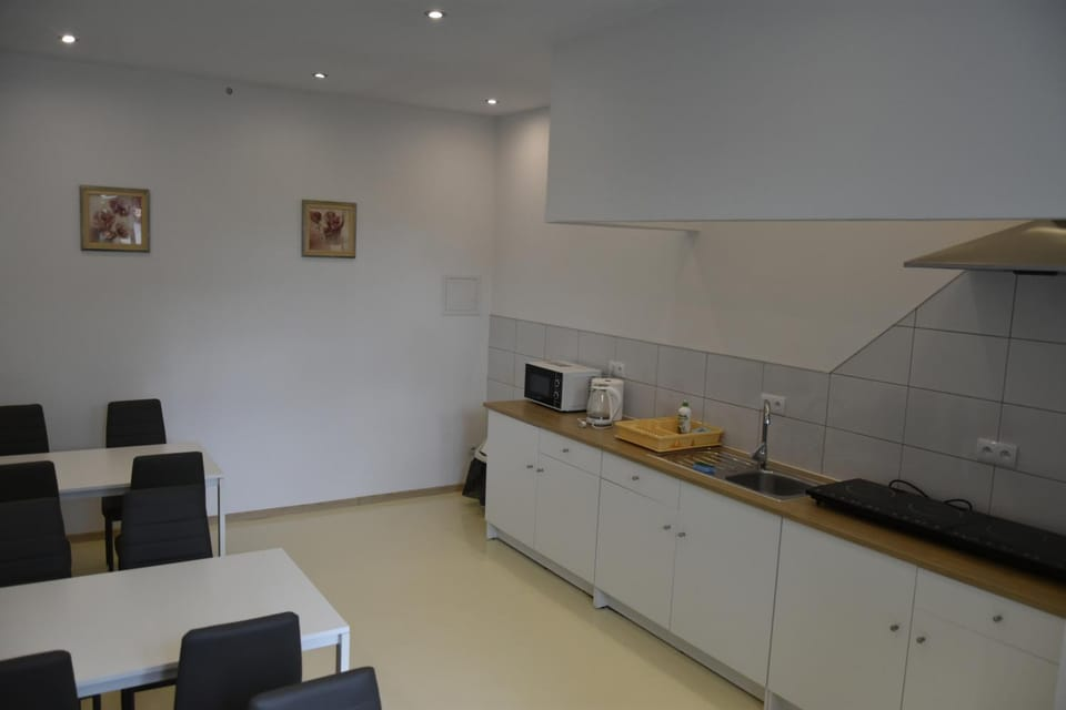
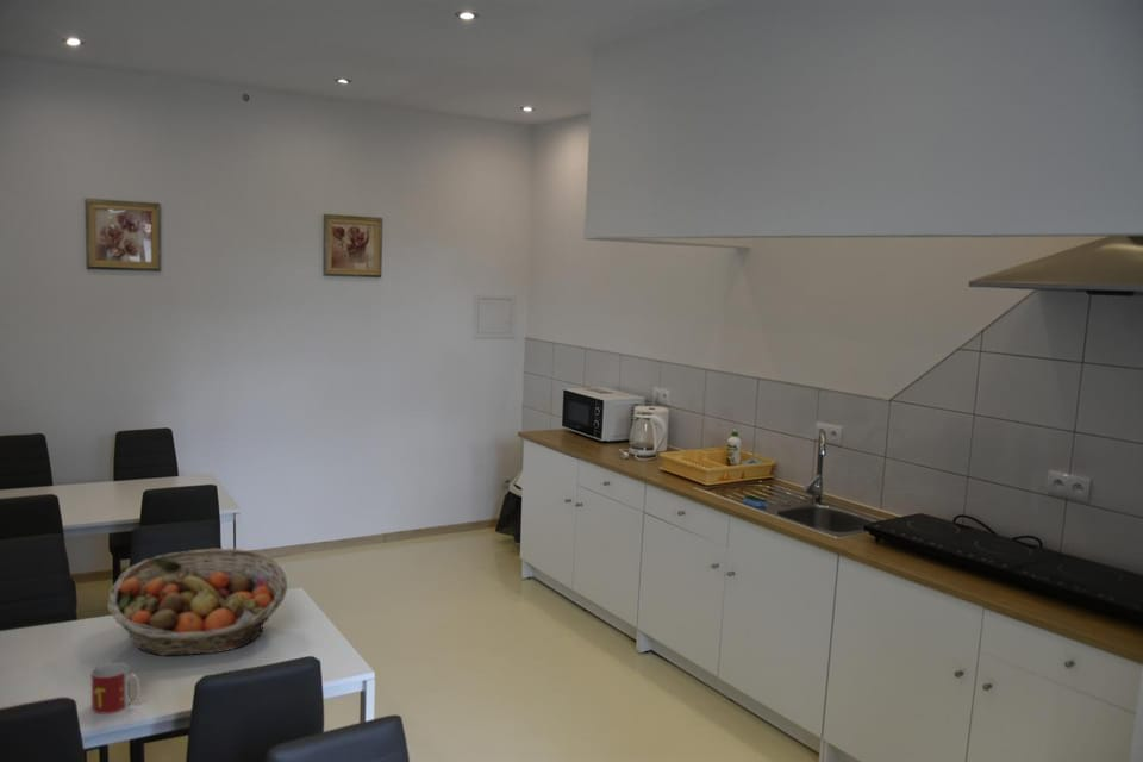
+ fruit basket (200, 600)
+ mug (117, 687)
